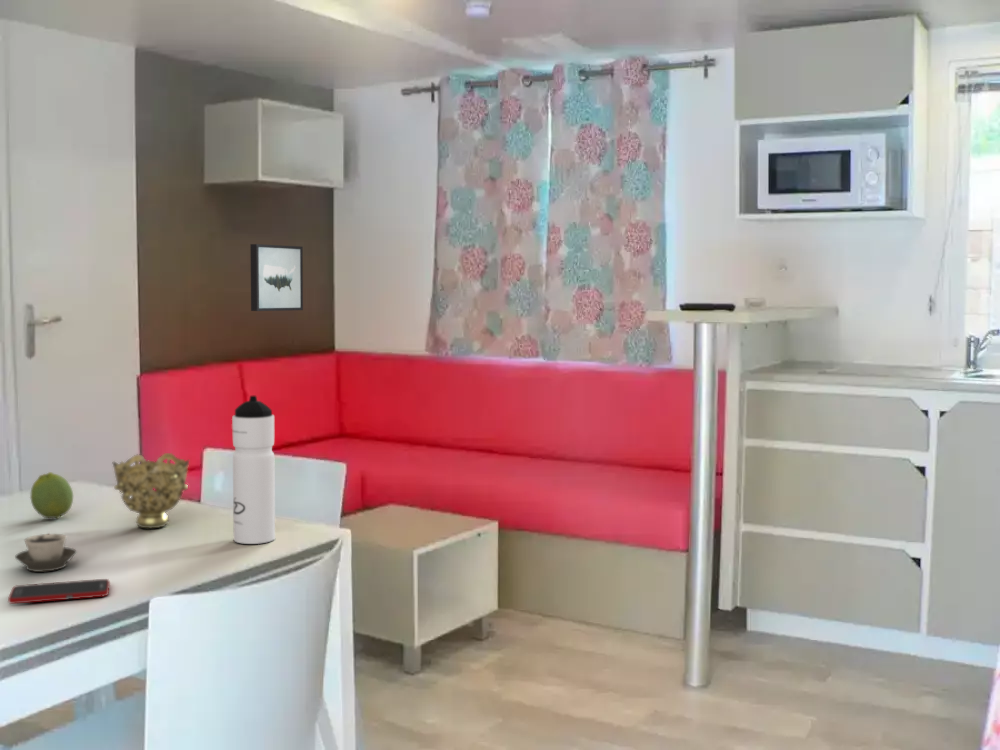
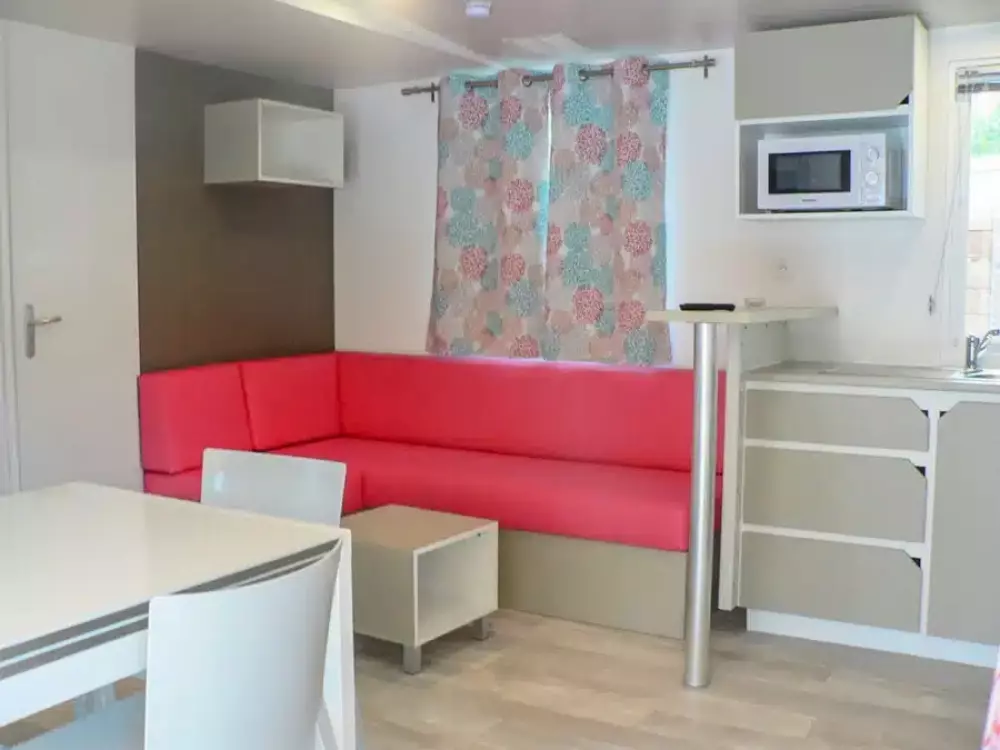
- cell phone (60, 591)
- cup (46, 552)
- wall art (277, 278)
- fruit (51, 495)
- decorative bowl (151, 492)
- water bottle (253, 467)
